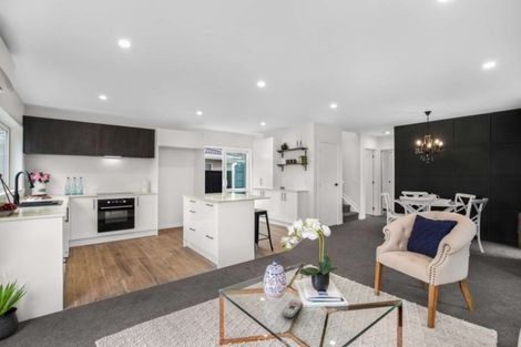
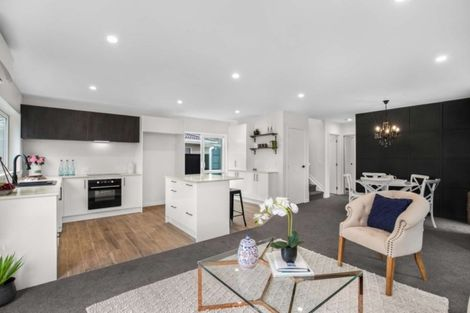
- remote control (292, 308)
